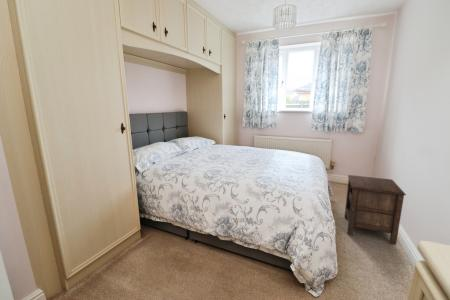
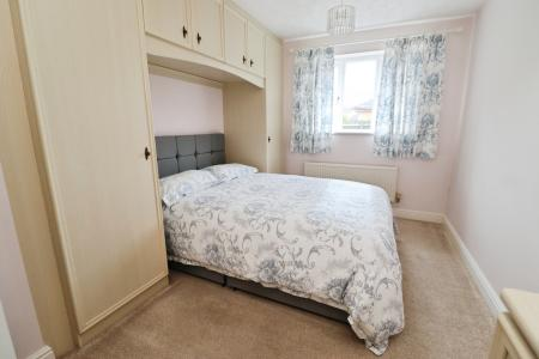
- nightstand (370, 206)
